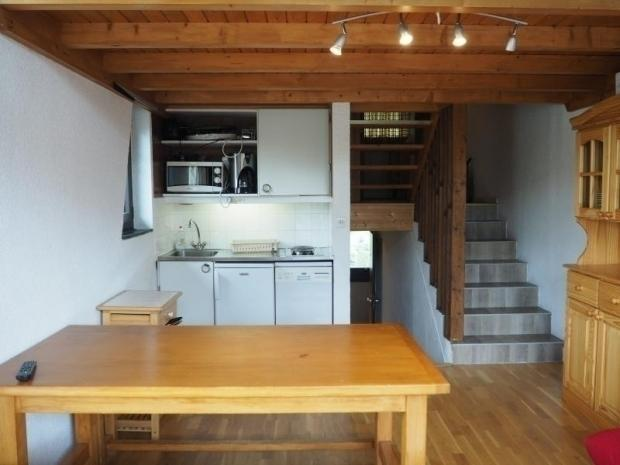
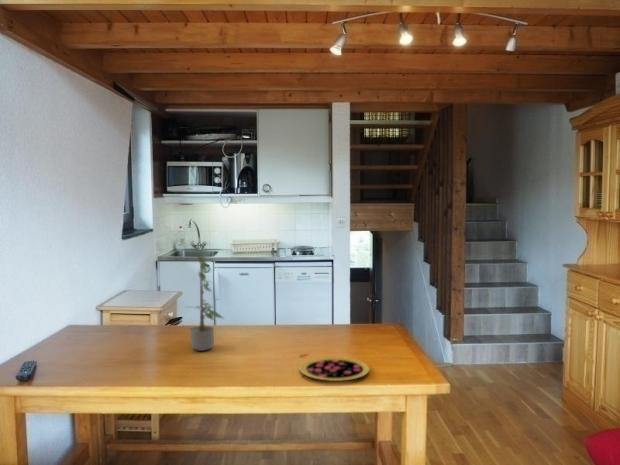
+ potted plant (204, 300)
+ pizza (334, 368)
